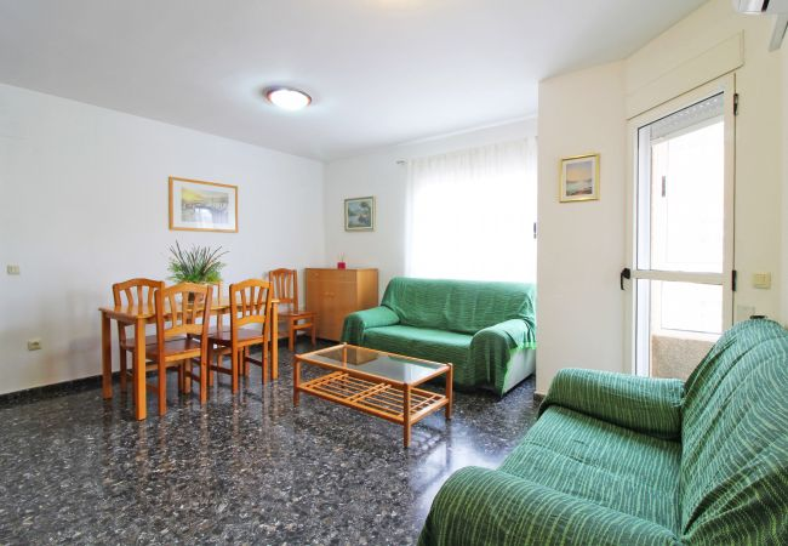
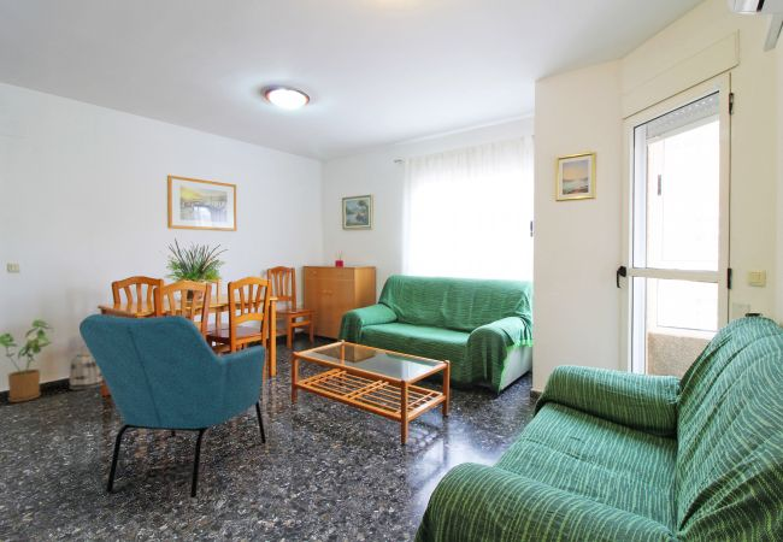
+ house plant (28, 359)
+ armchair (182, 387)
+ basket (88, 364)
